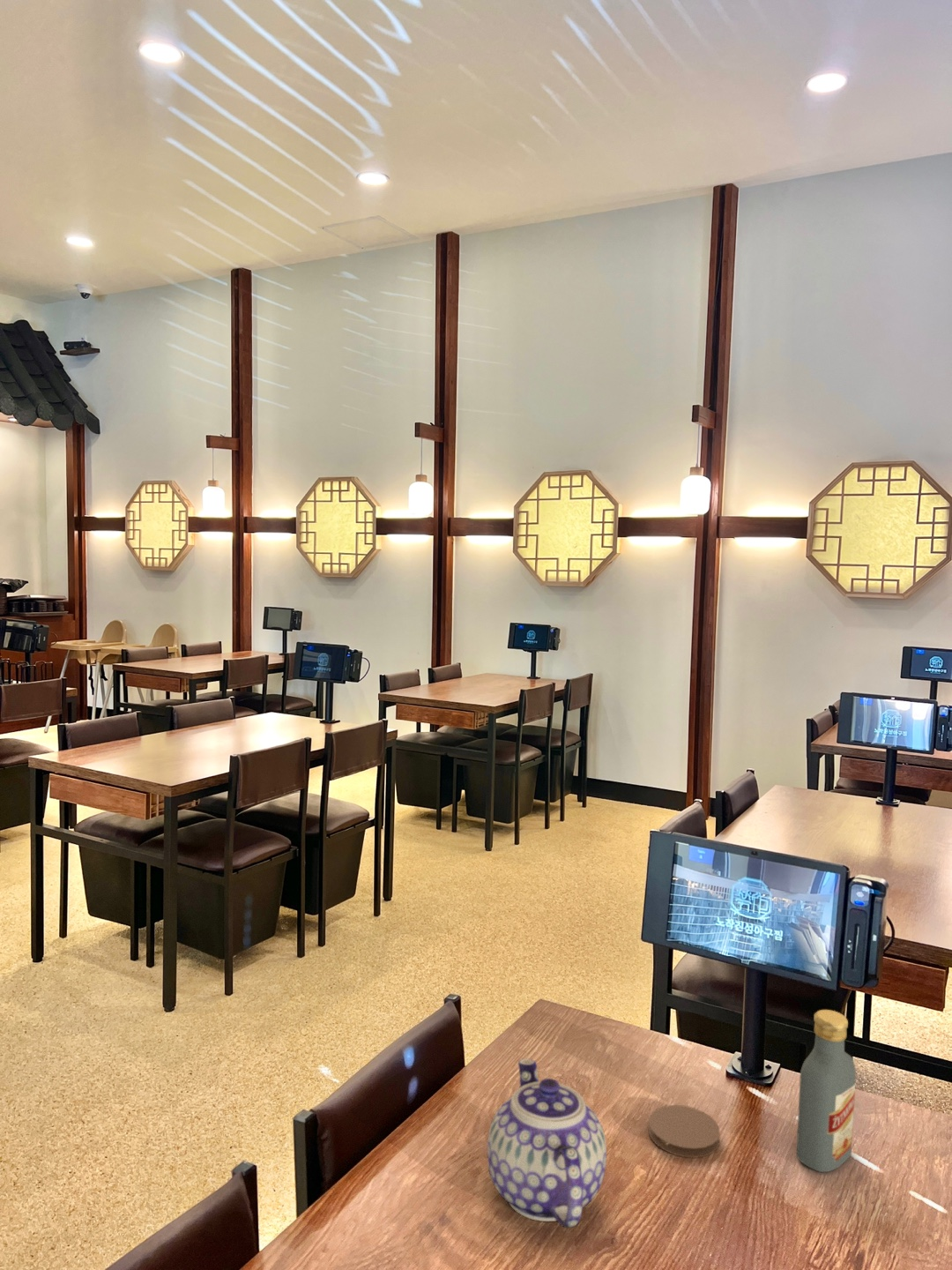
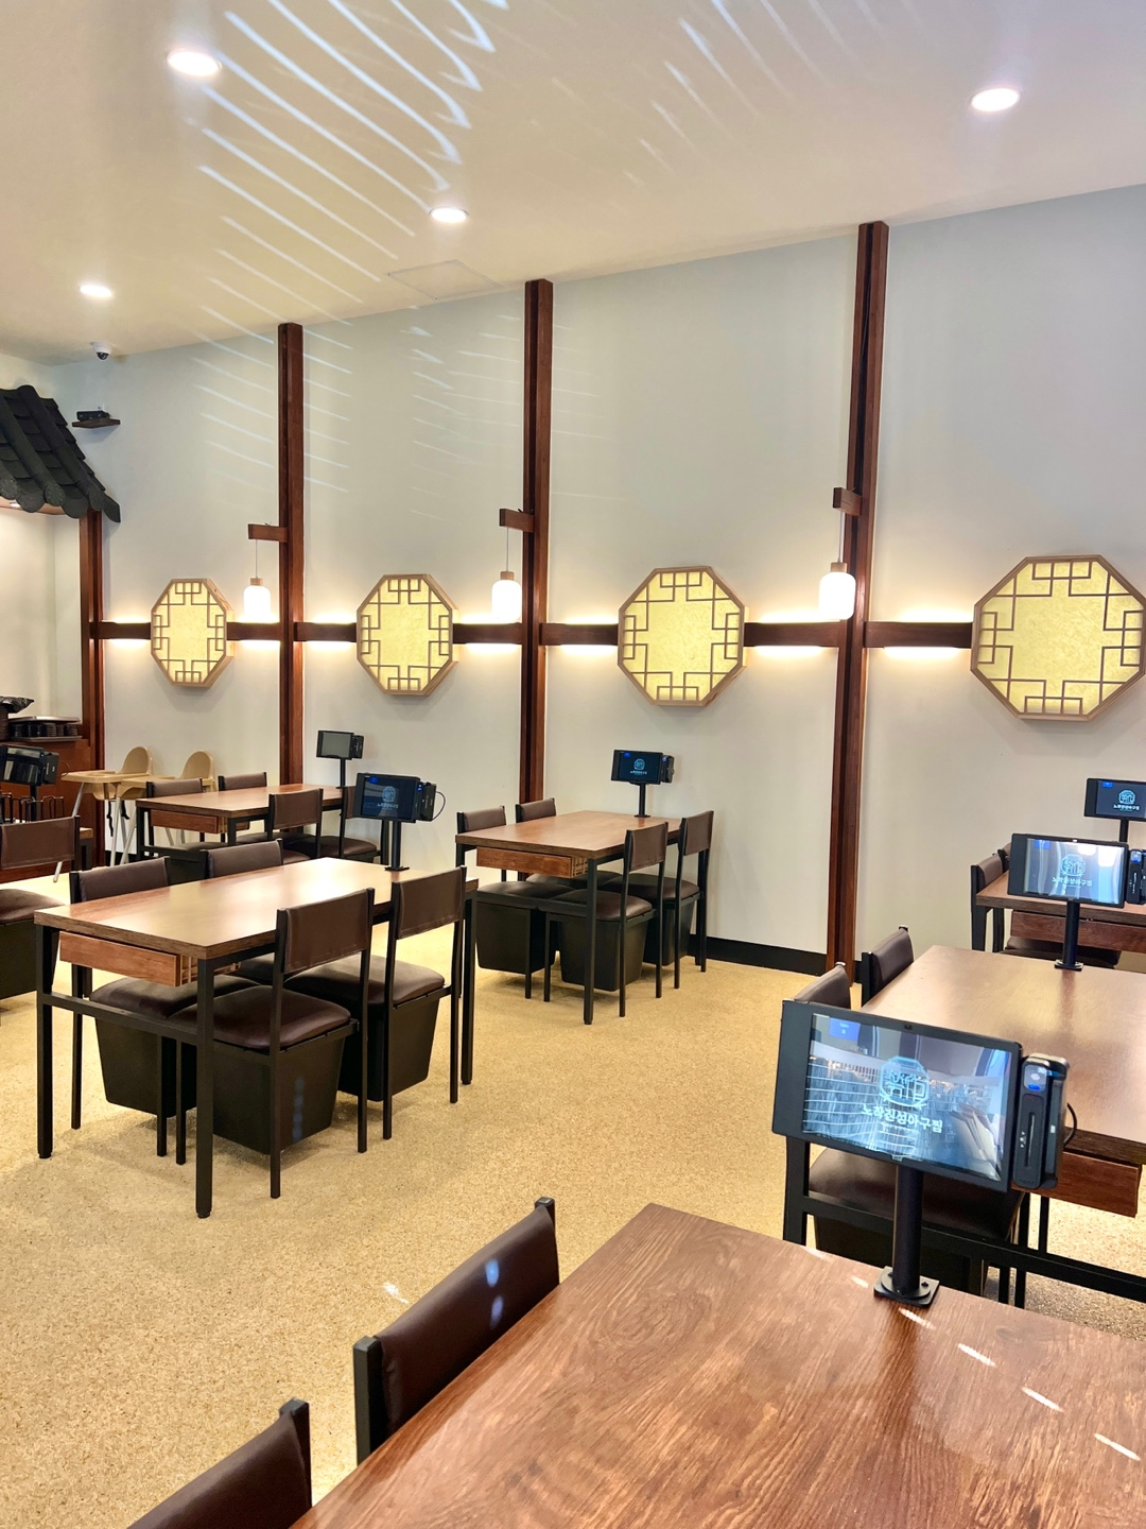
- vodka (827, 1086)
- teapot (547, 1138)
- coaster (683, 1130)
